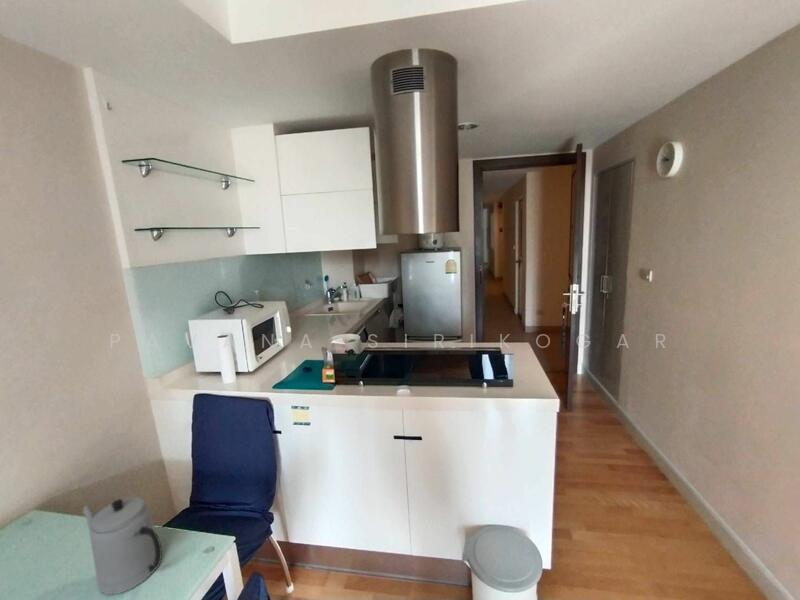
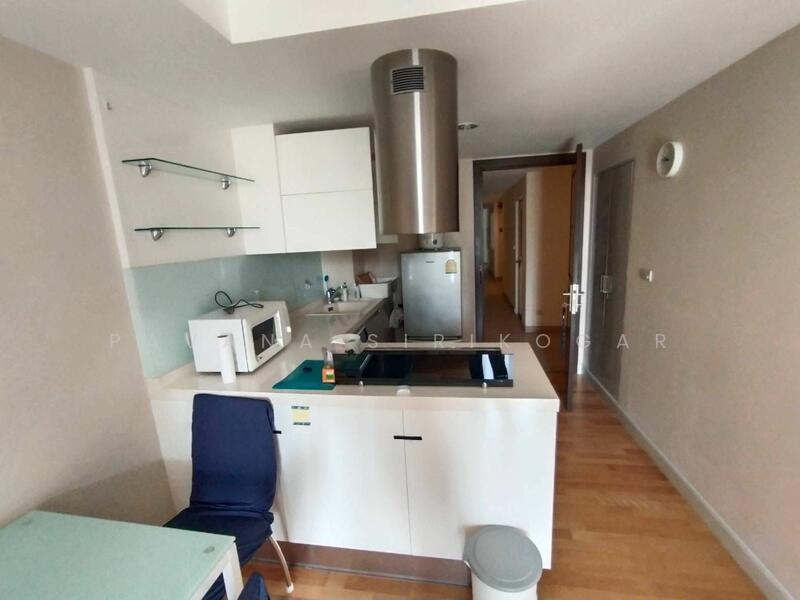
- teapot (121, 535)
